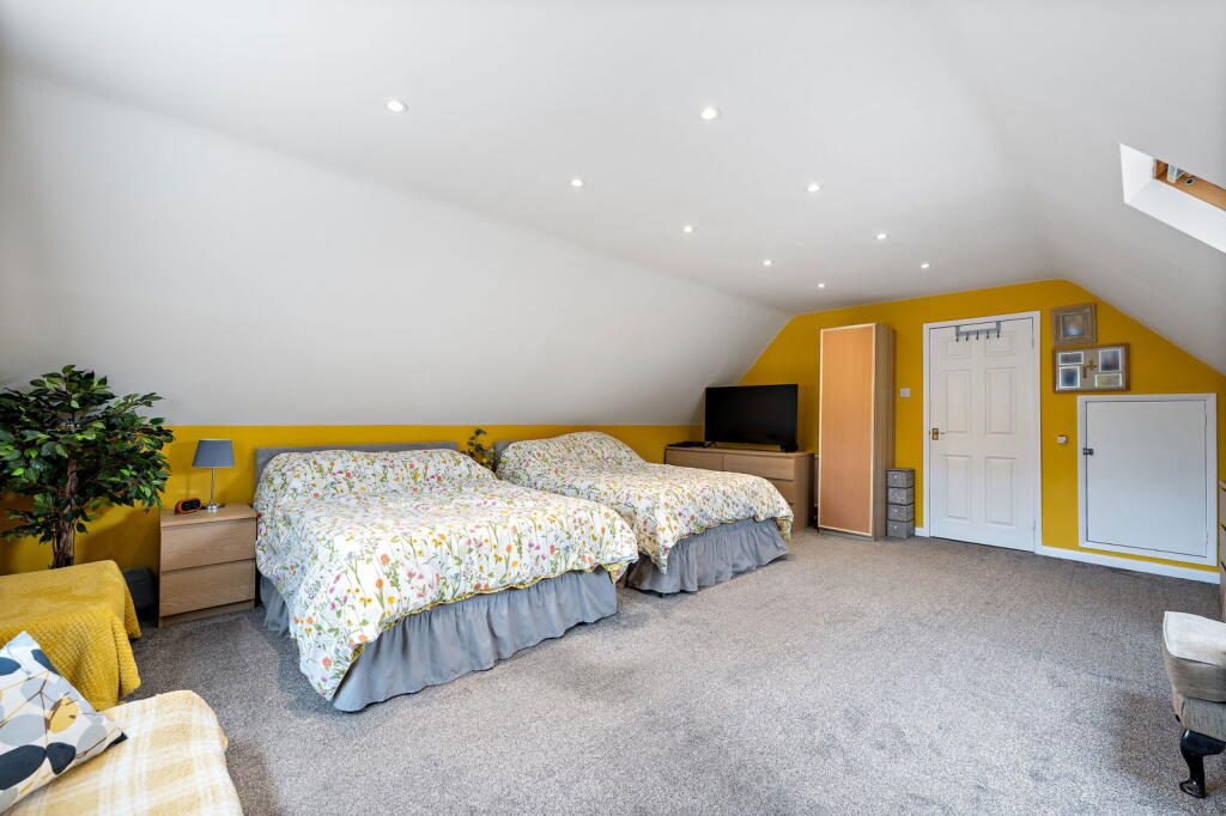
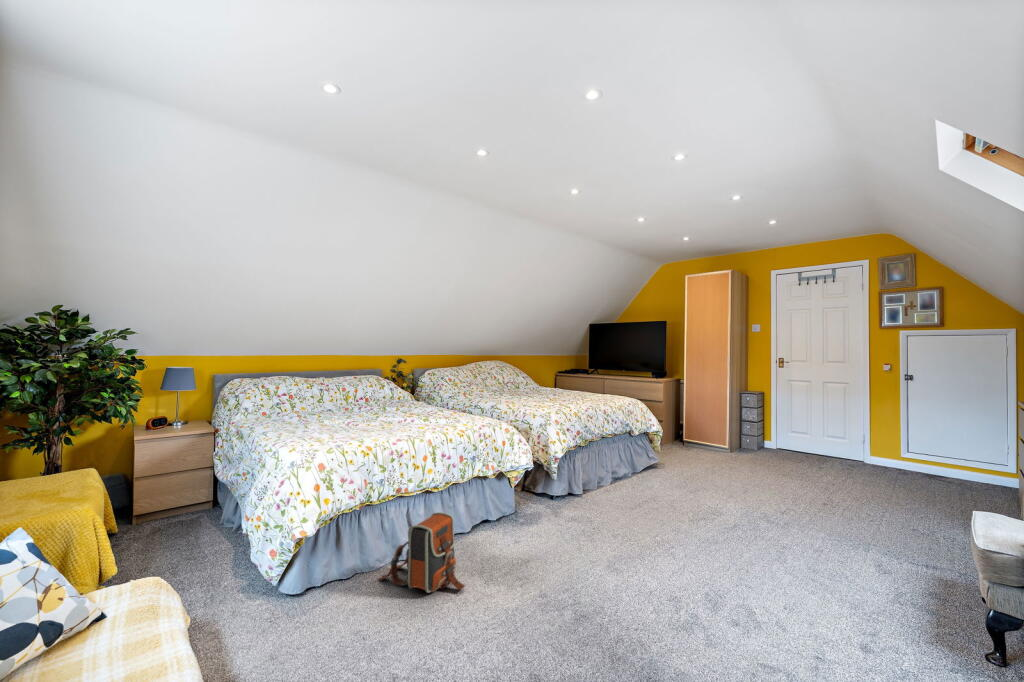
+ backpack (424, 549)
